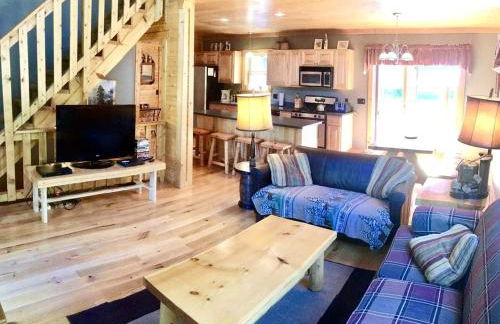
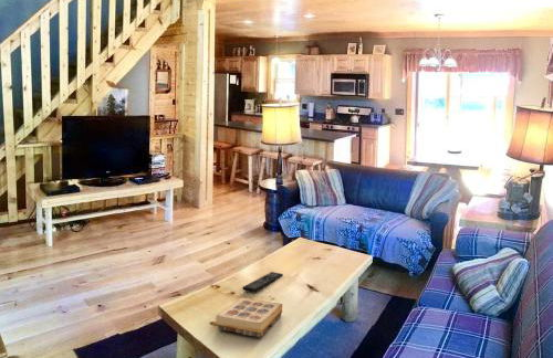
+ book (248, 314)
+ remote control (263, 281)
